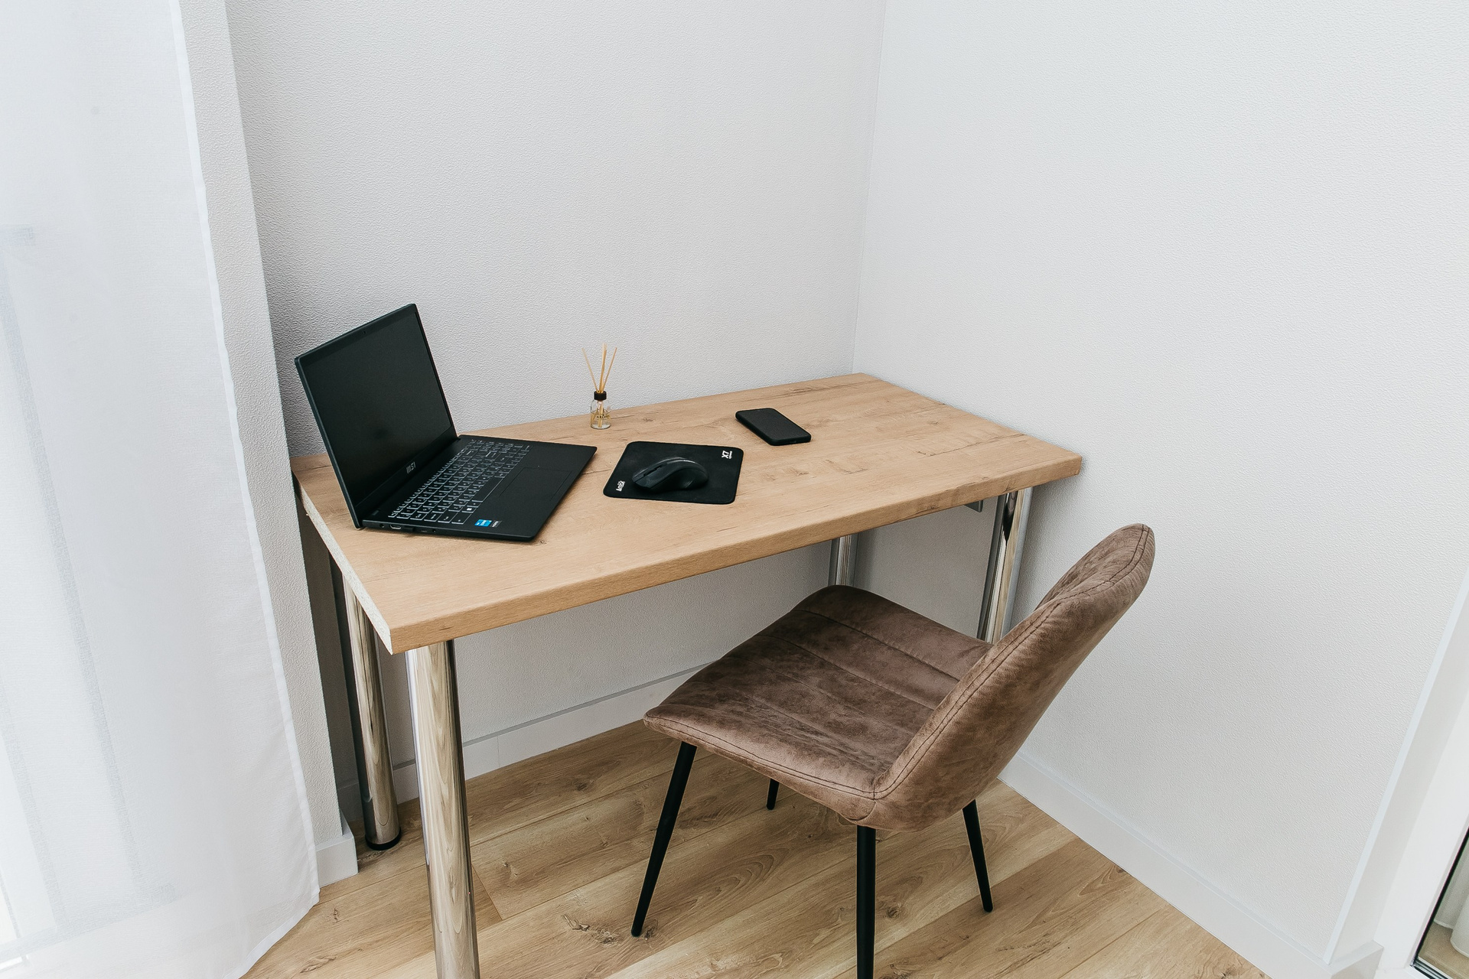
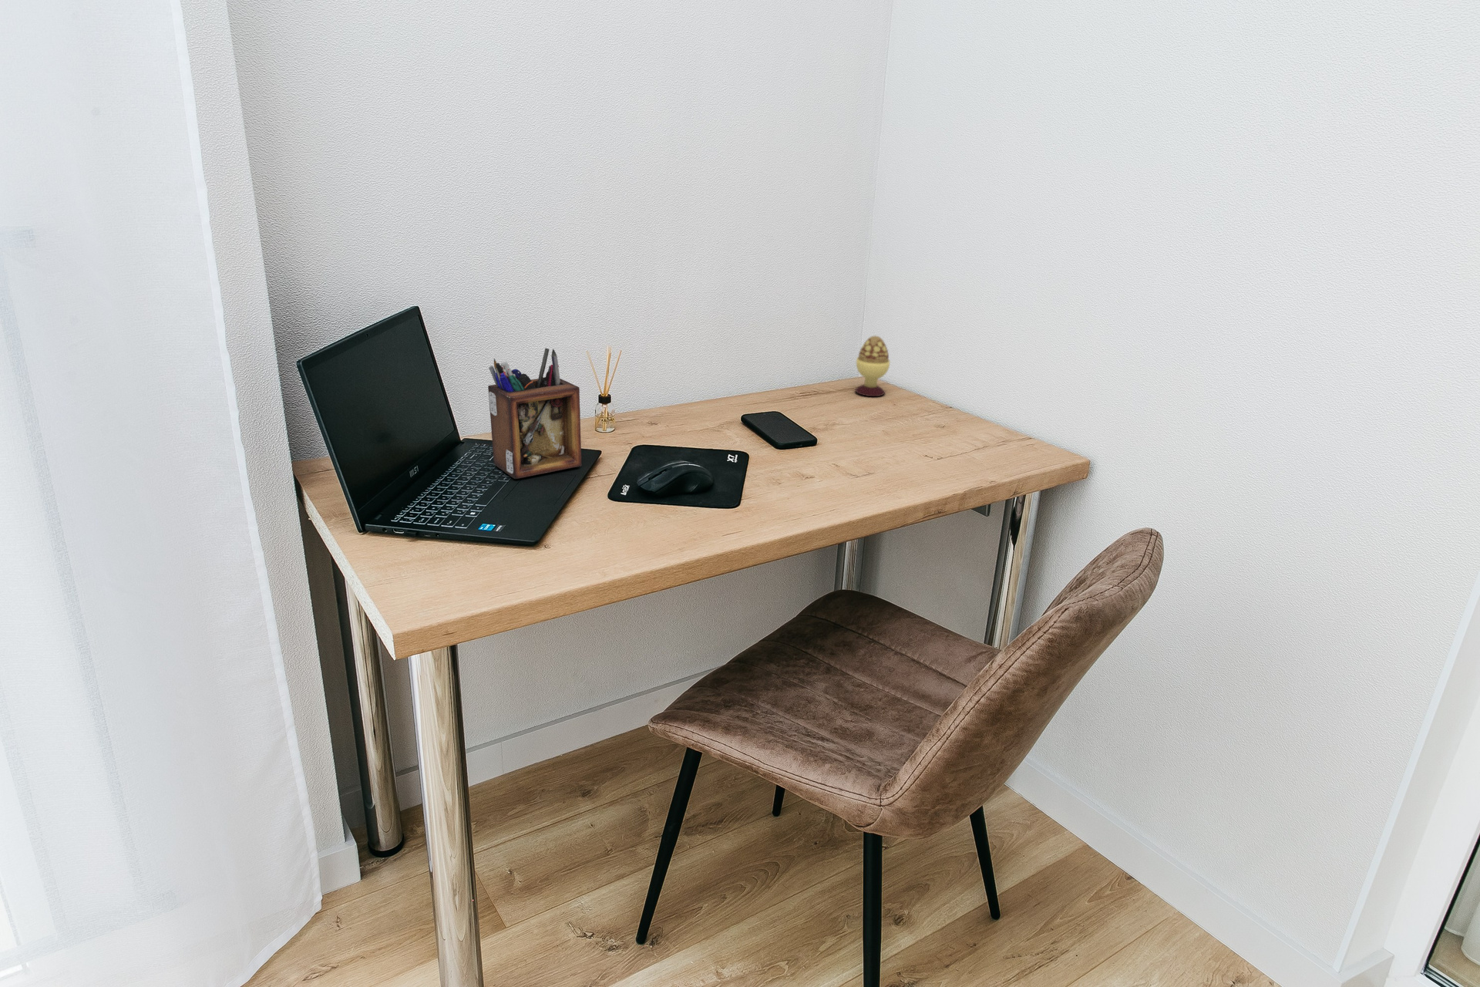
+ decorative egg (872, 364)
+ desk organizer (535, 411)
